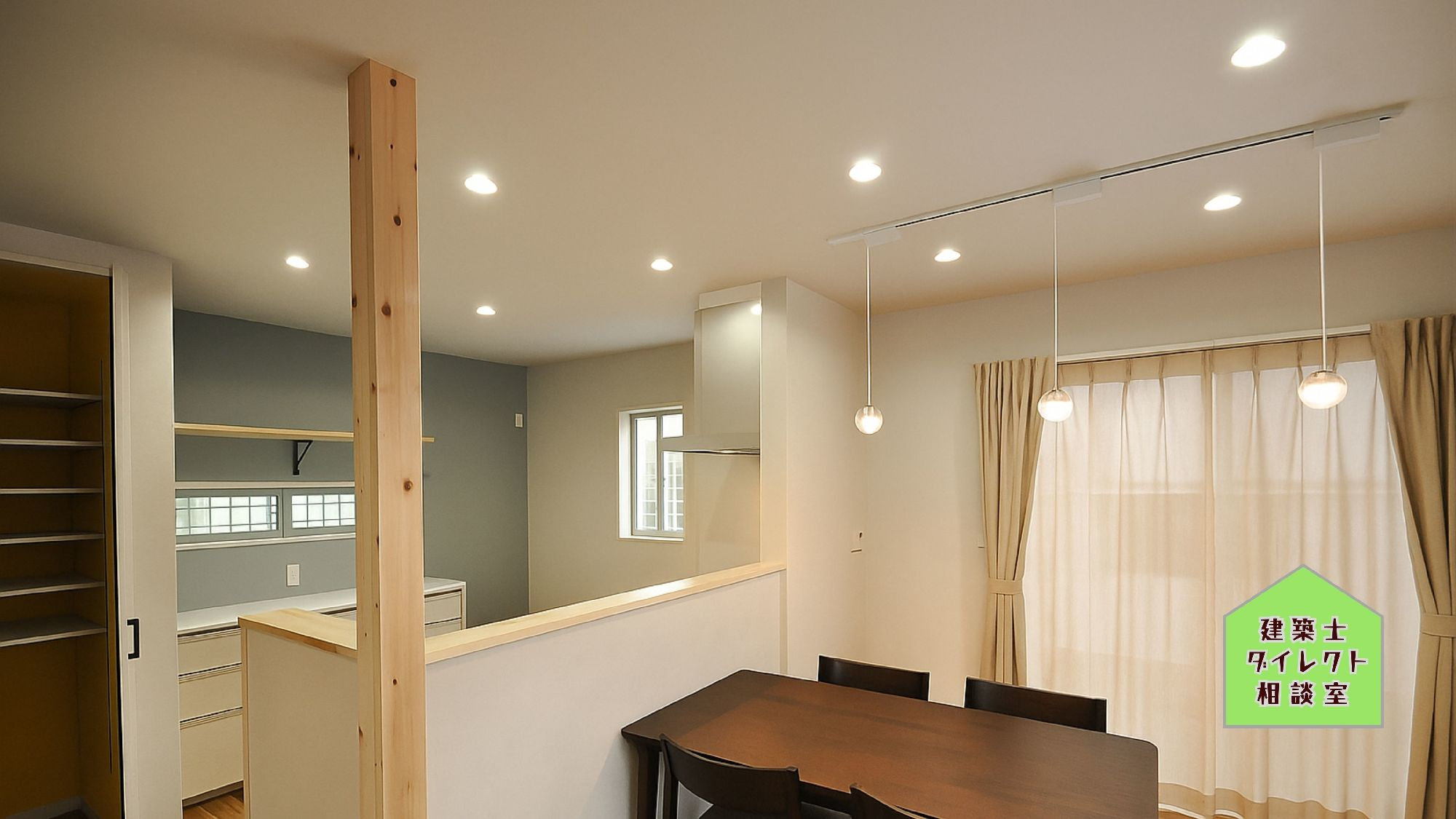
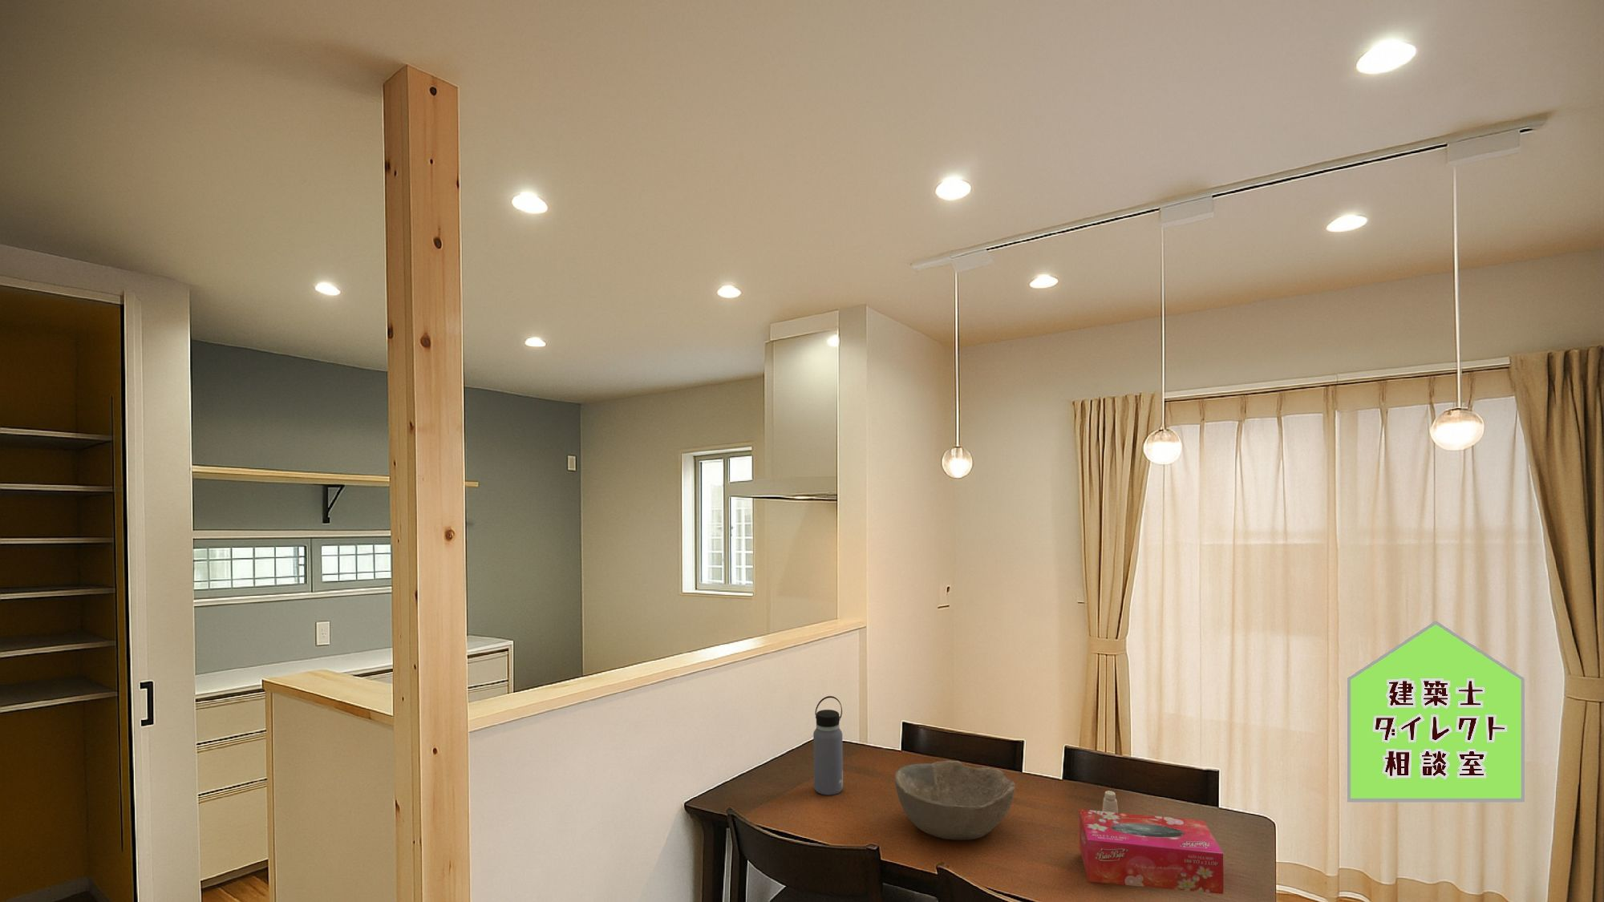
+ tissue box (1147, 850)
+ saltshaker (1110, 806)
+ water bottle (827, 745)
+ bowl (954, 801)
